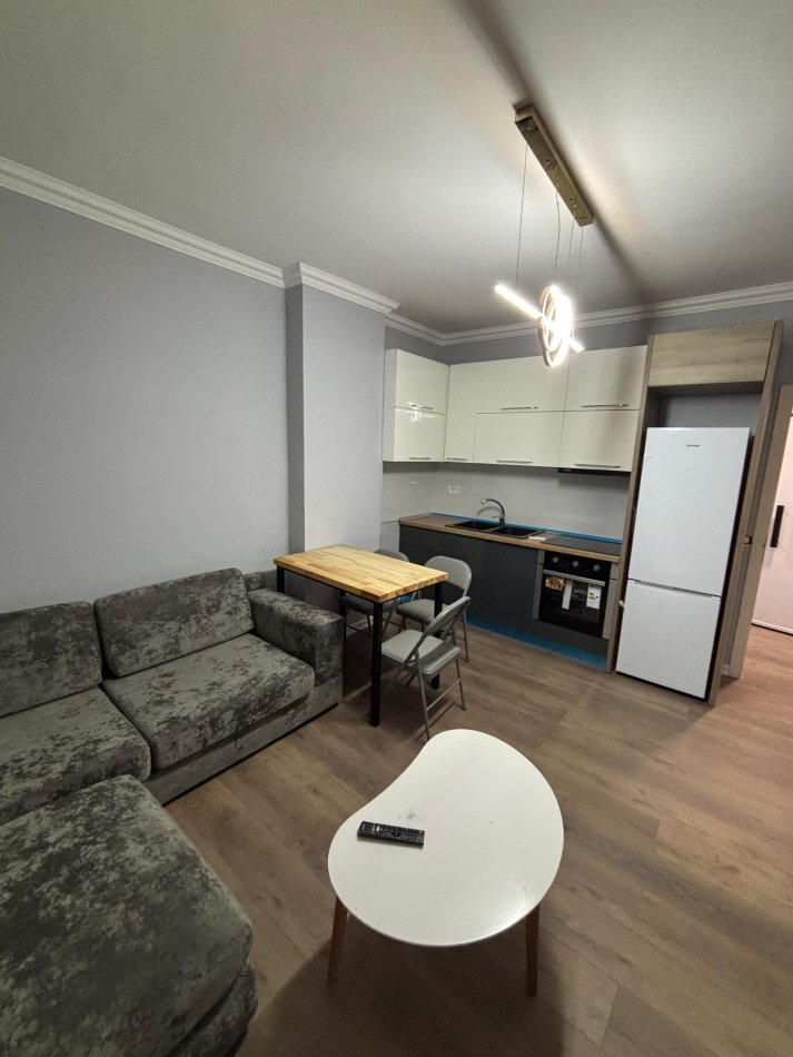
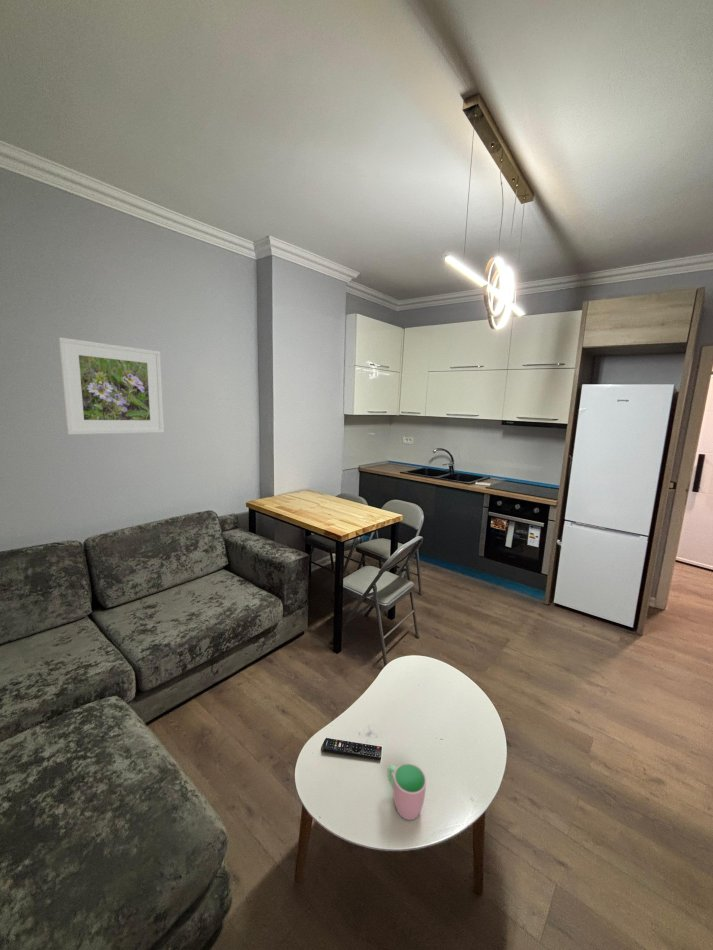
+ cup (404, 788)
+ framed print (116, 390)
